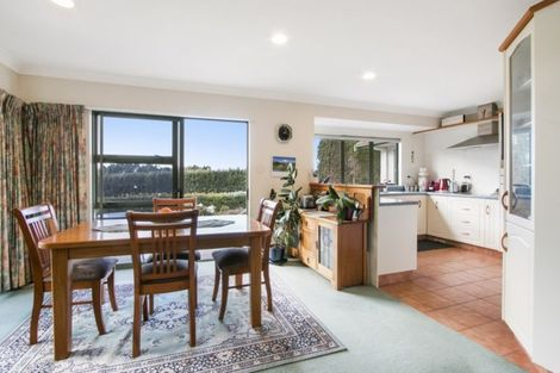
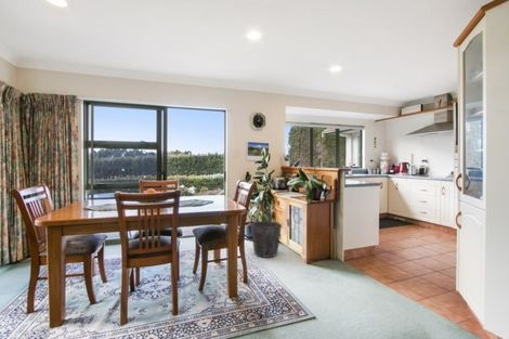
+ waste bin (265, 238)
